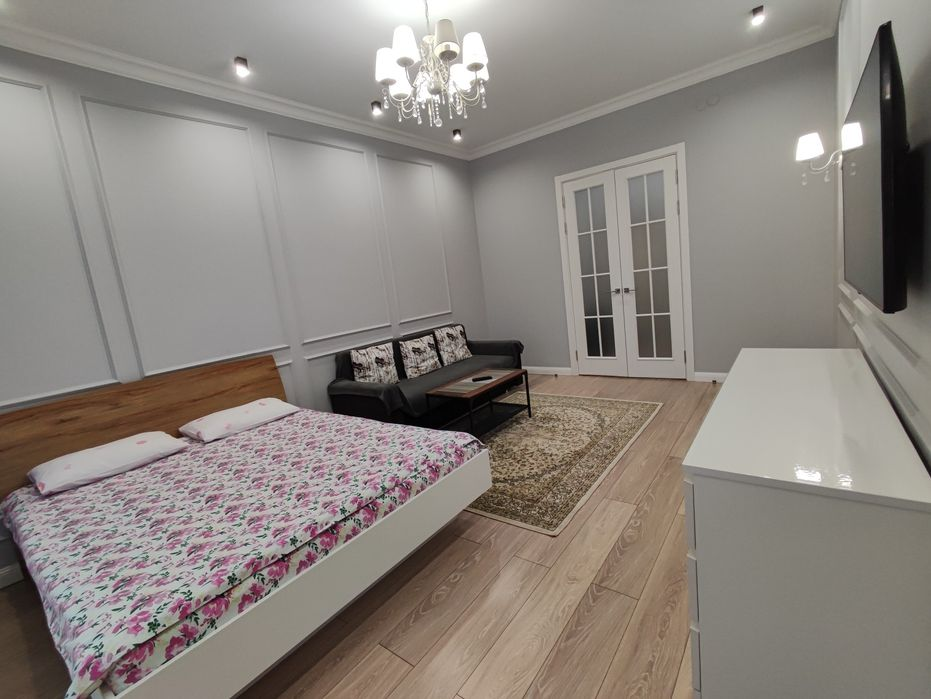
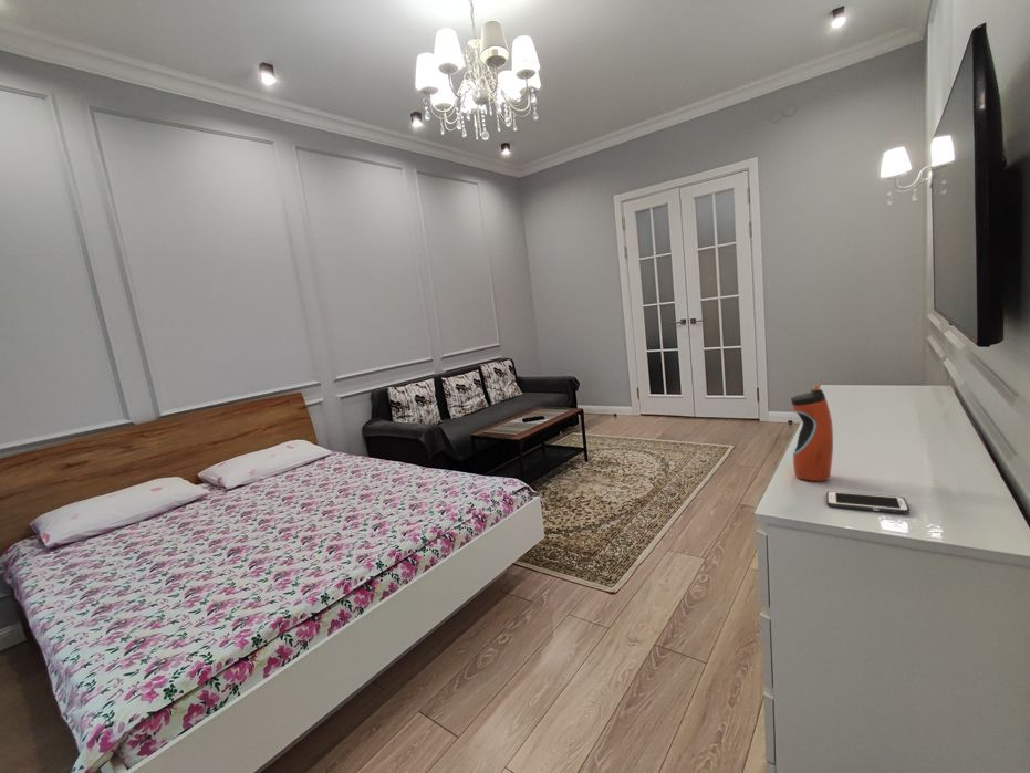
+ water bottle (811, 431)
+ cell phone (865, 501)
